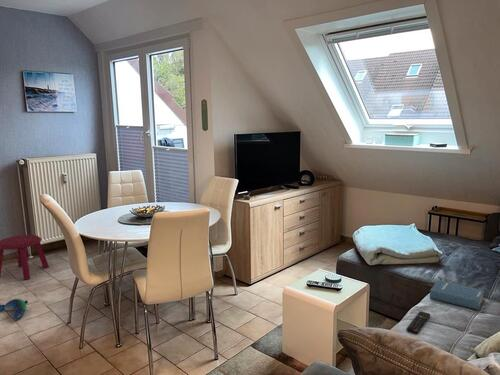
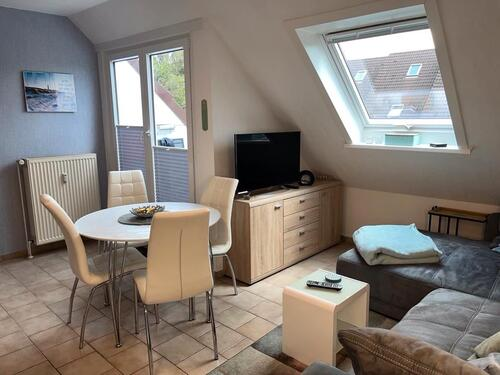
- stool (20, 255)
- plush toy (13, 307)
- hardback book (456, 294)
- remote control (418, 322)
